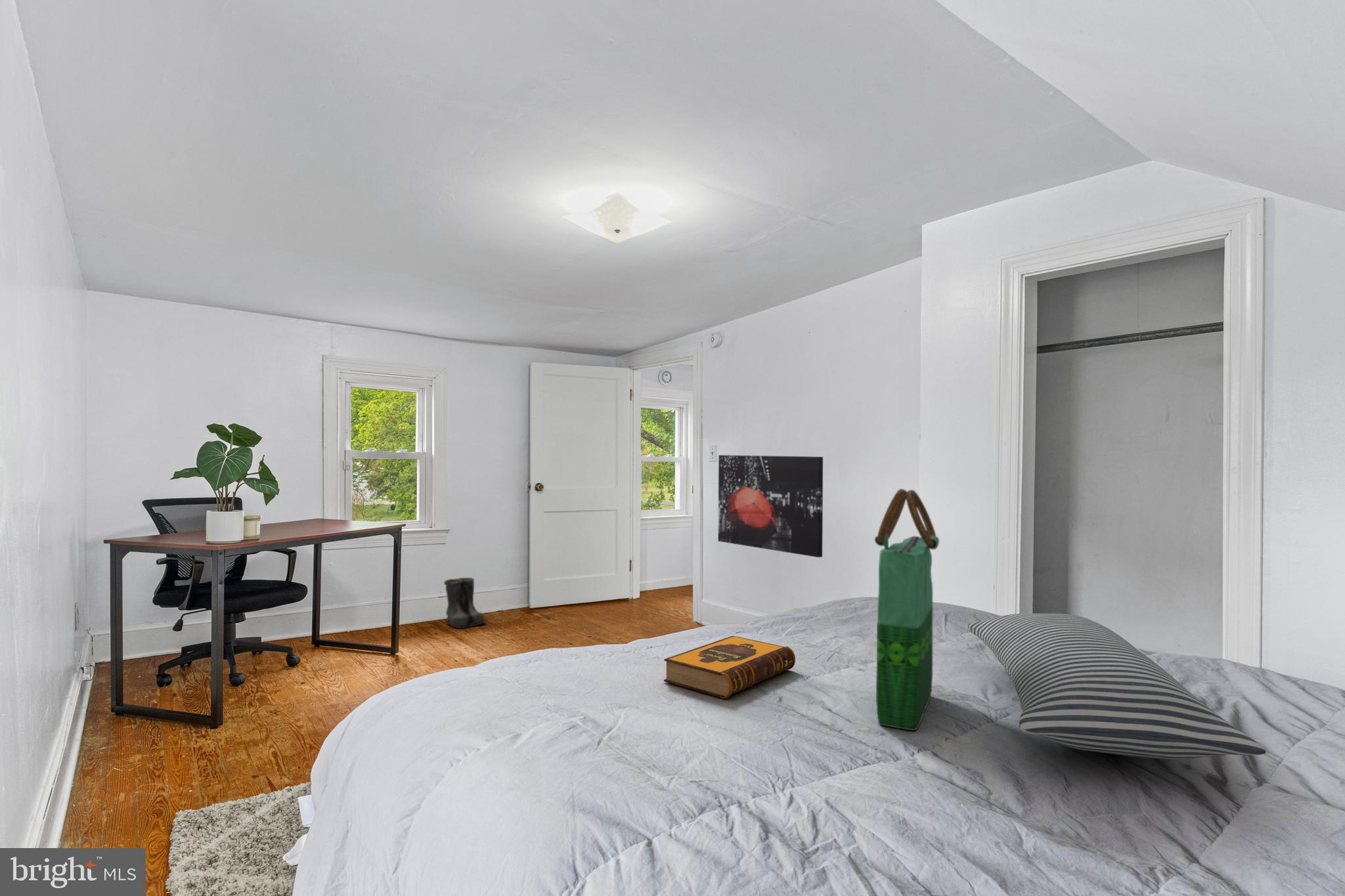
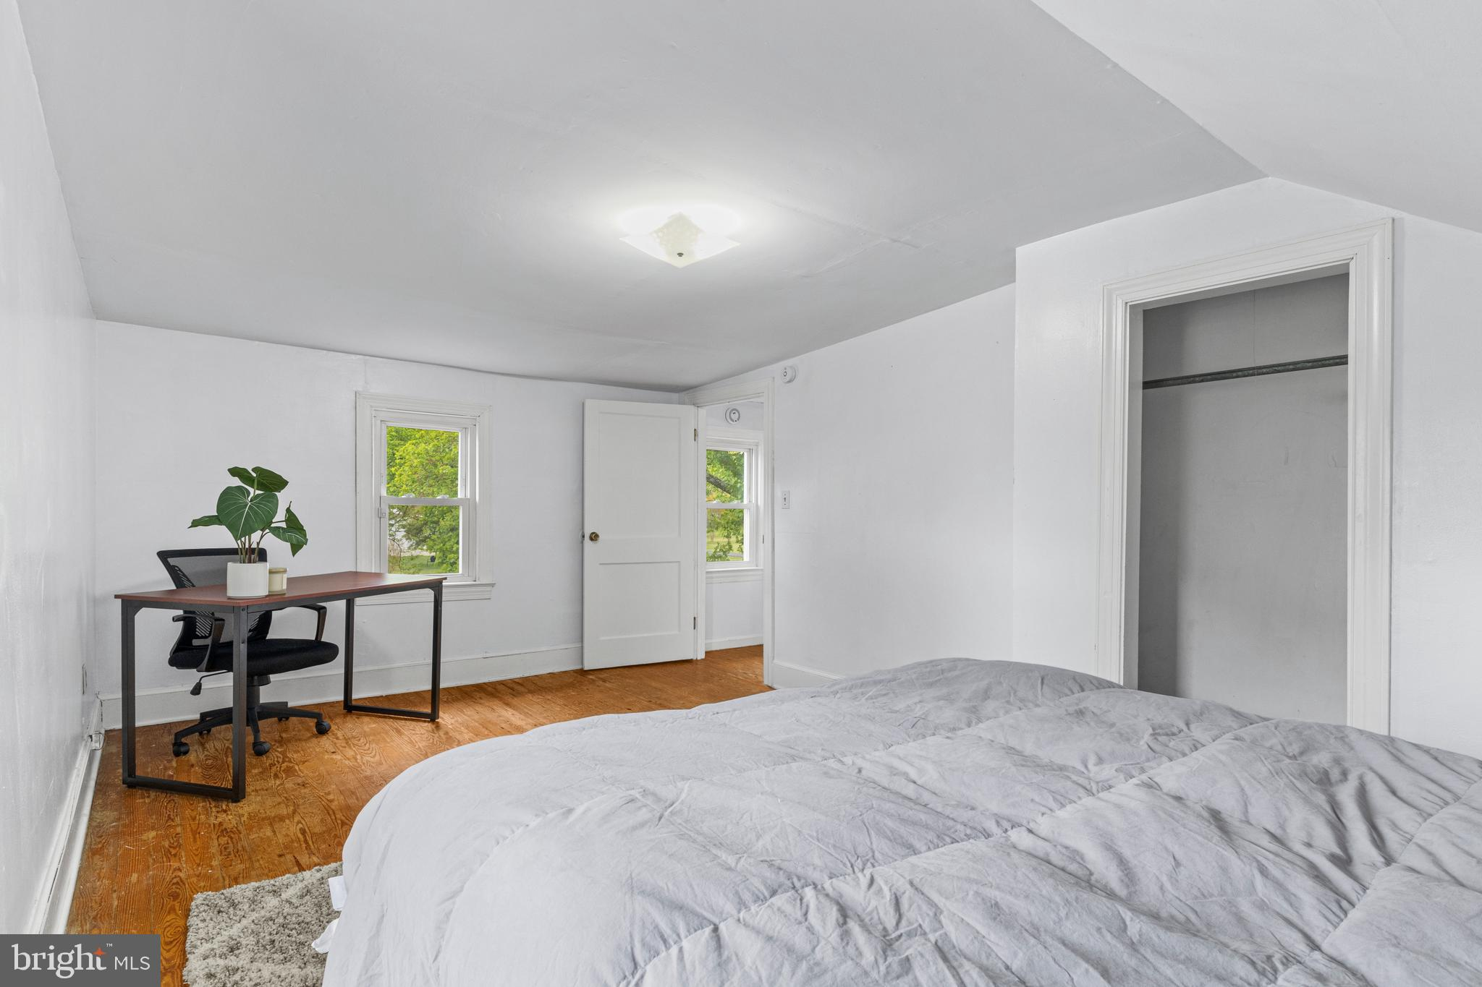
- pillow (1077, 673)
- boots (464, 601)
- tote bag (906, 599)
- wall art (766, 502)
- hardback book (732, 665)
